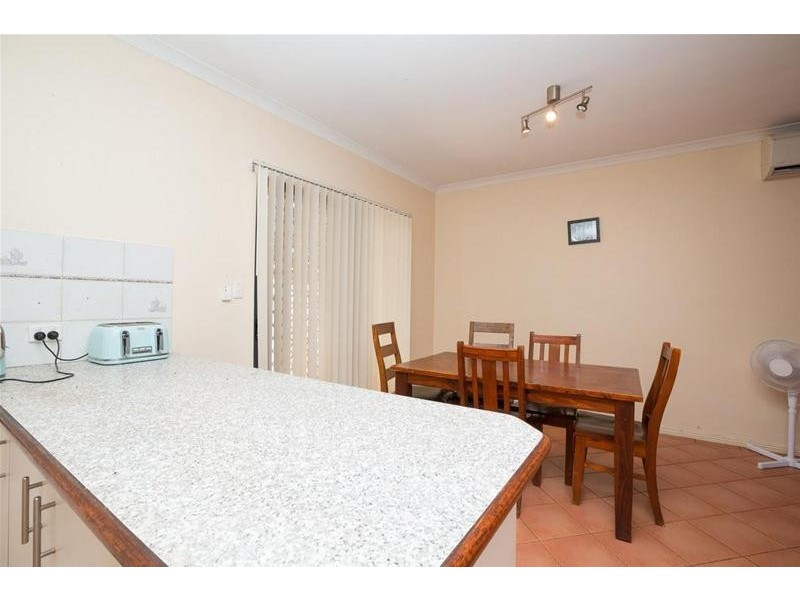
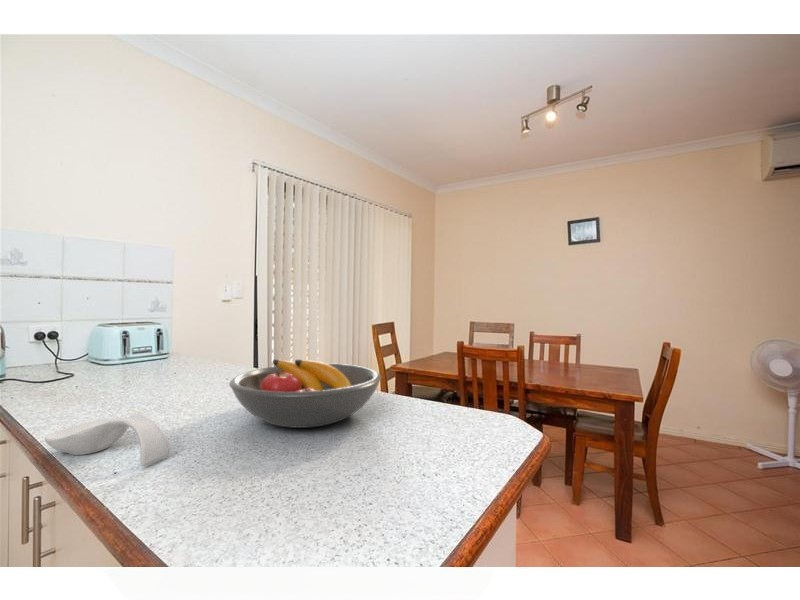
+ fruit bowl (308, 390)
+ spoon rest (111, 432)
